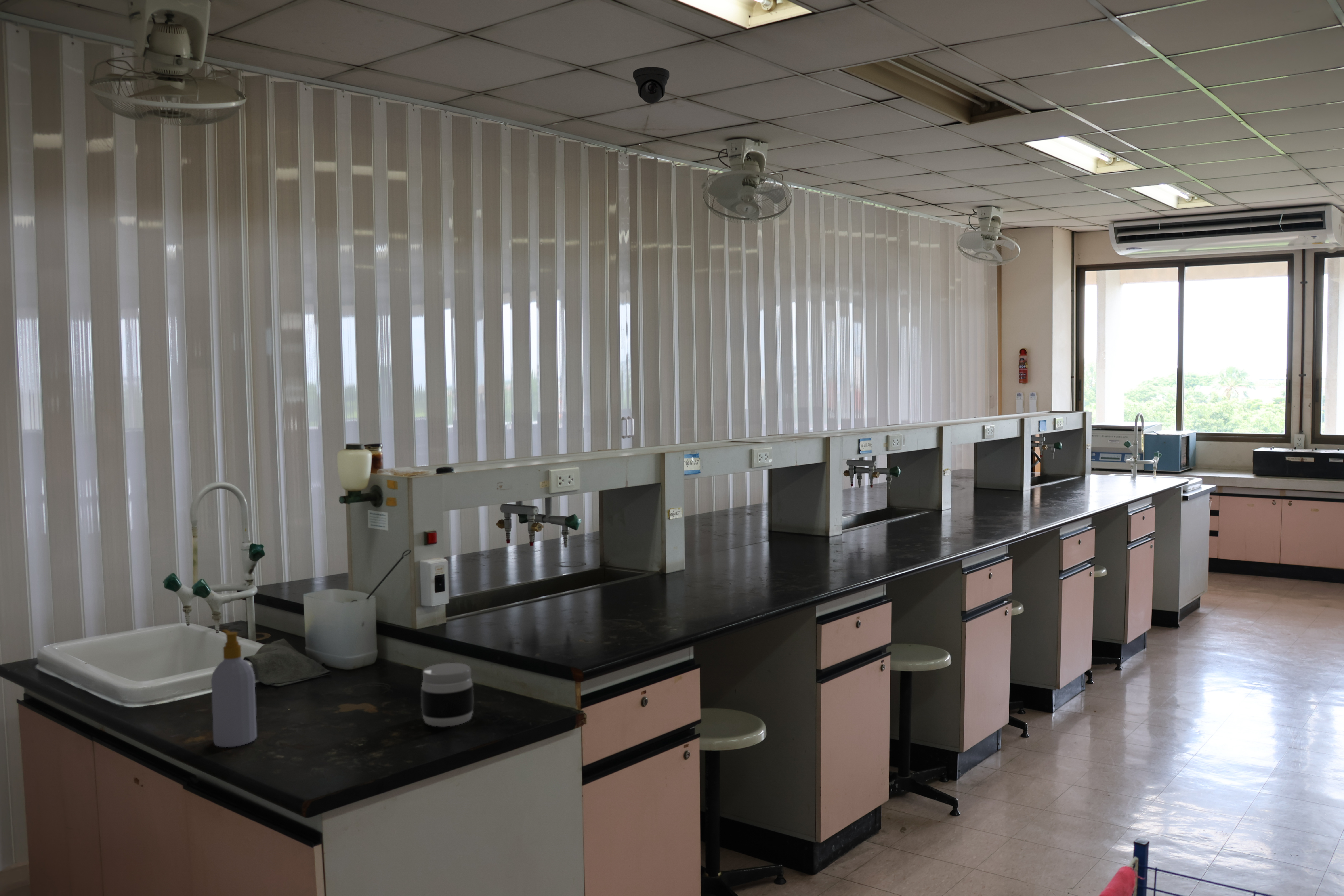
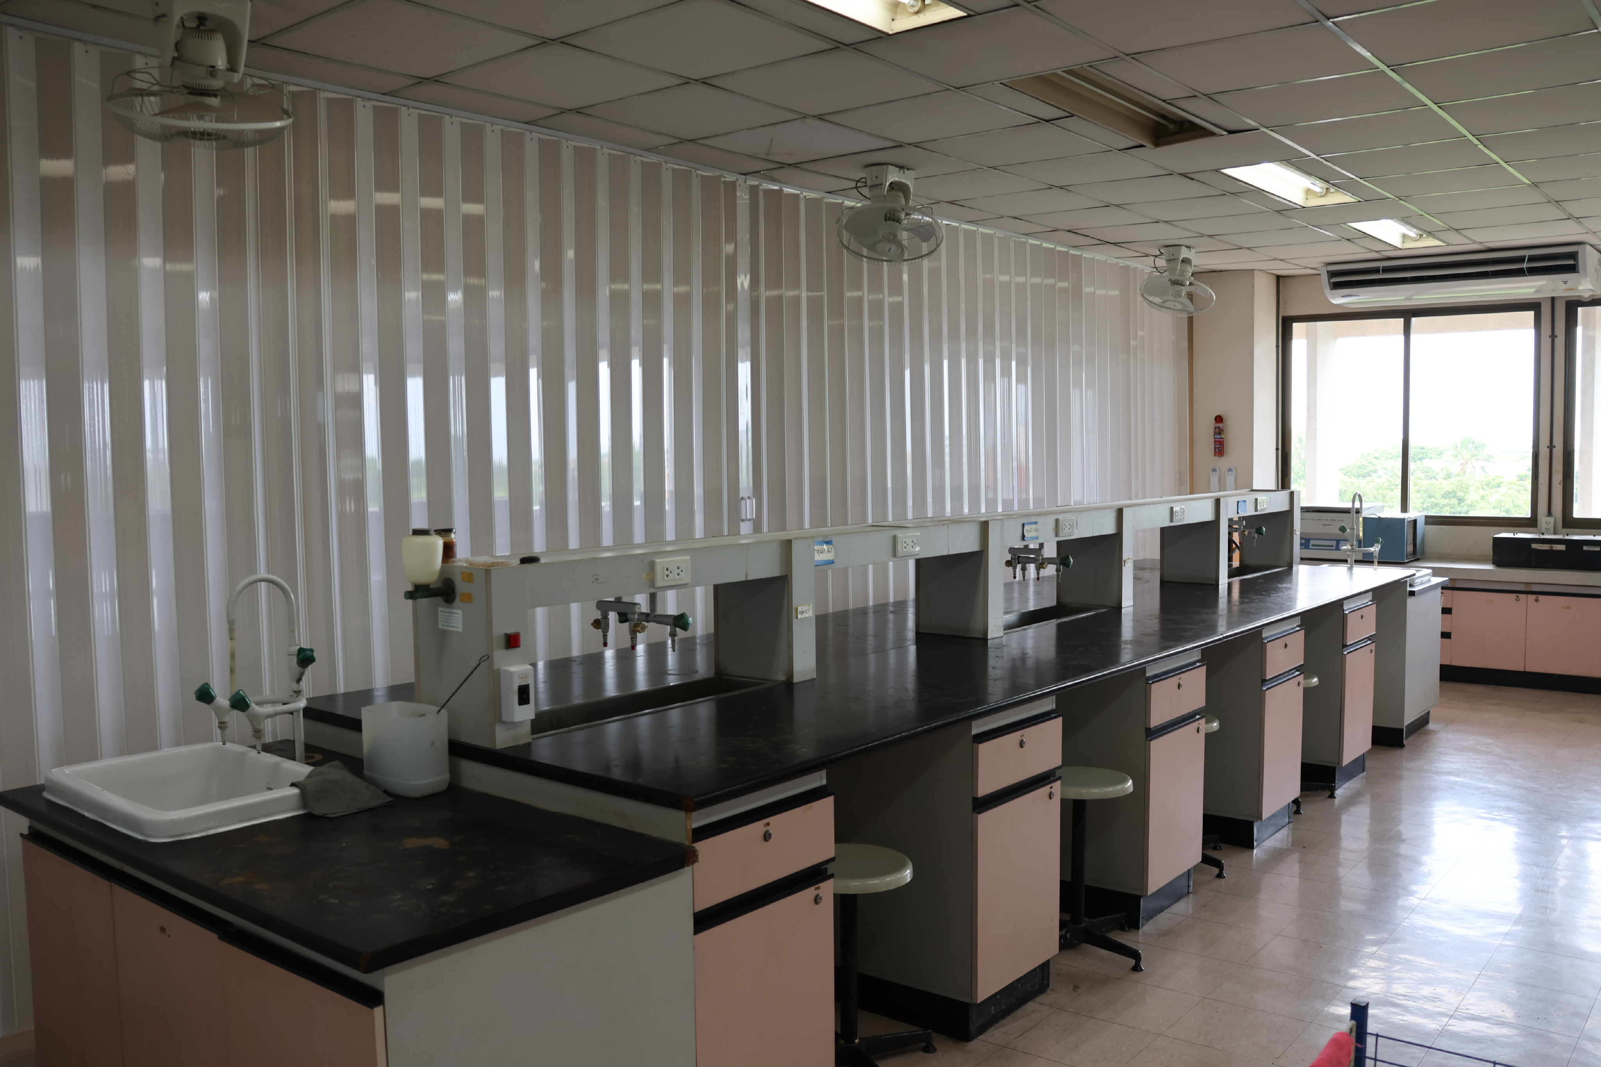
- soap bottle (233, 687)
- jar (447, 694)
- security camera (651, 88)
